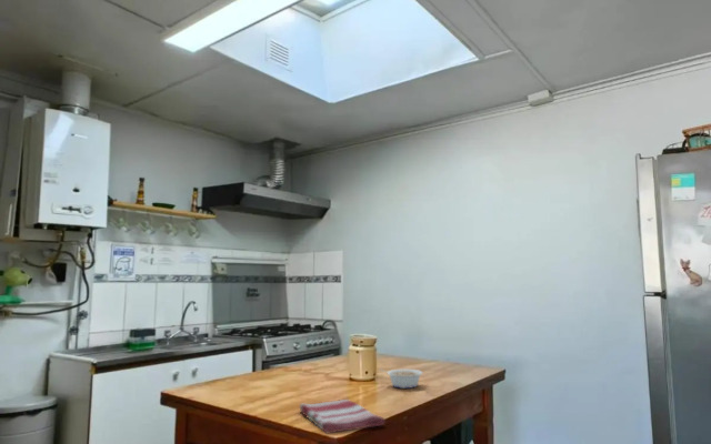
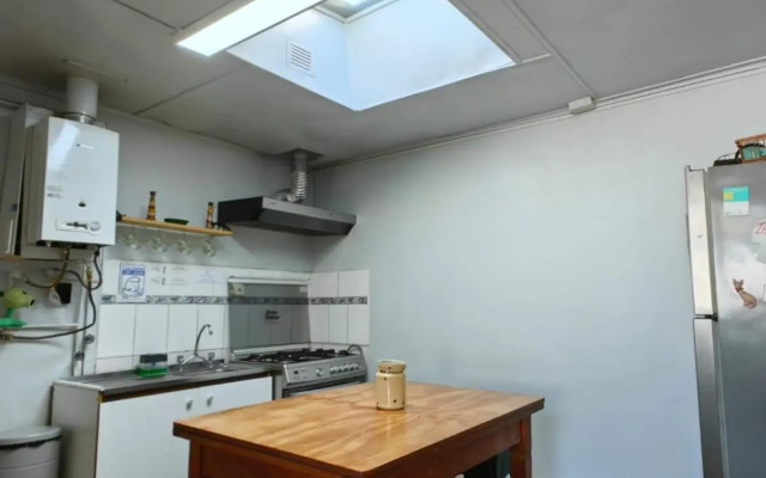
- dish towel (339, 413)
- legume (403, 377)
